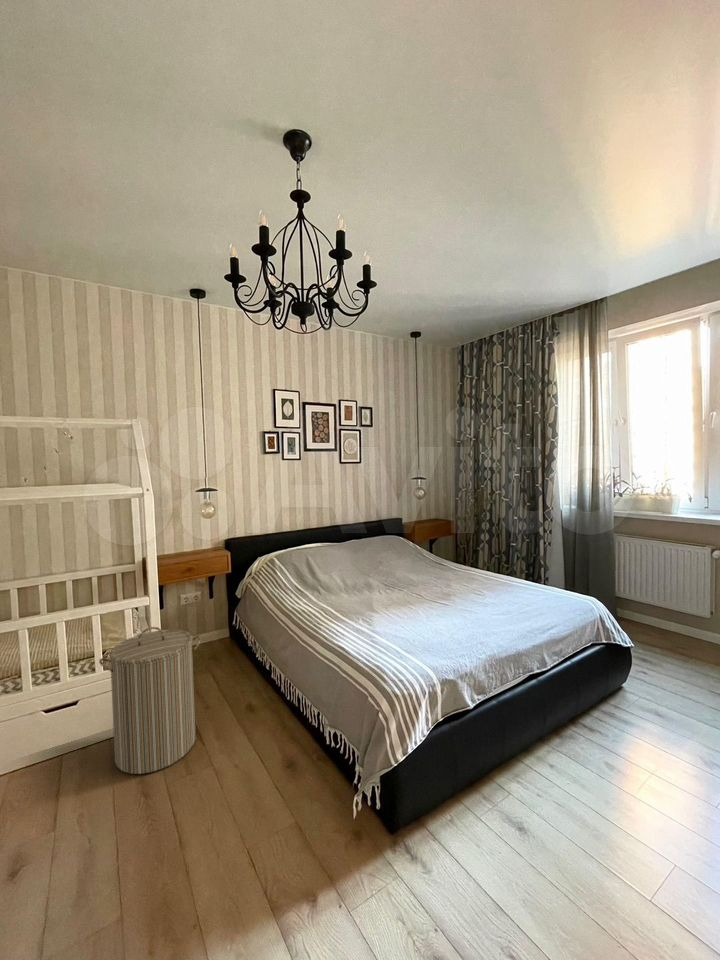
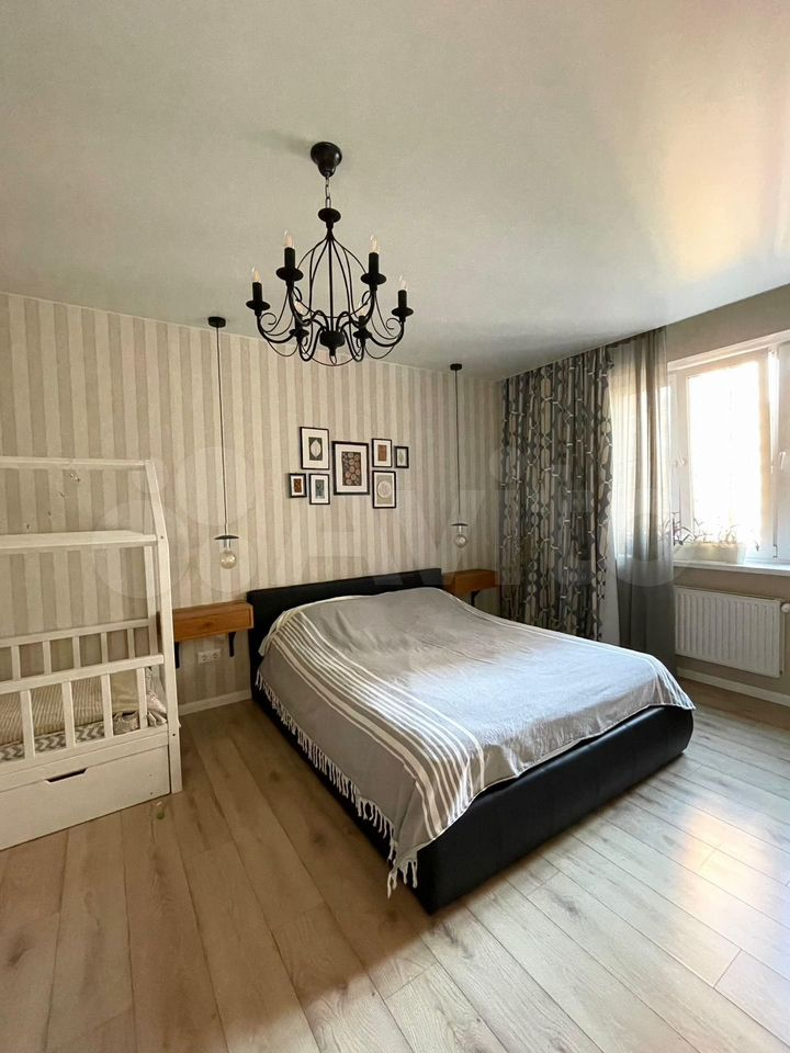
- laundry hamper (154, 687)
